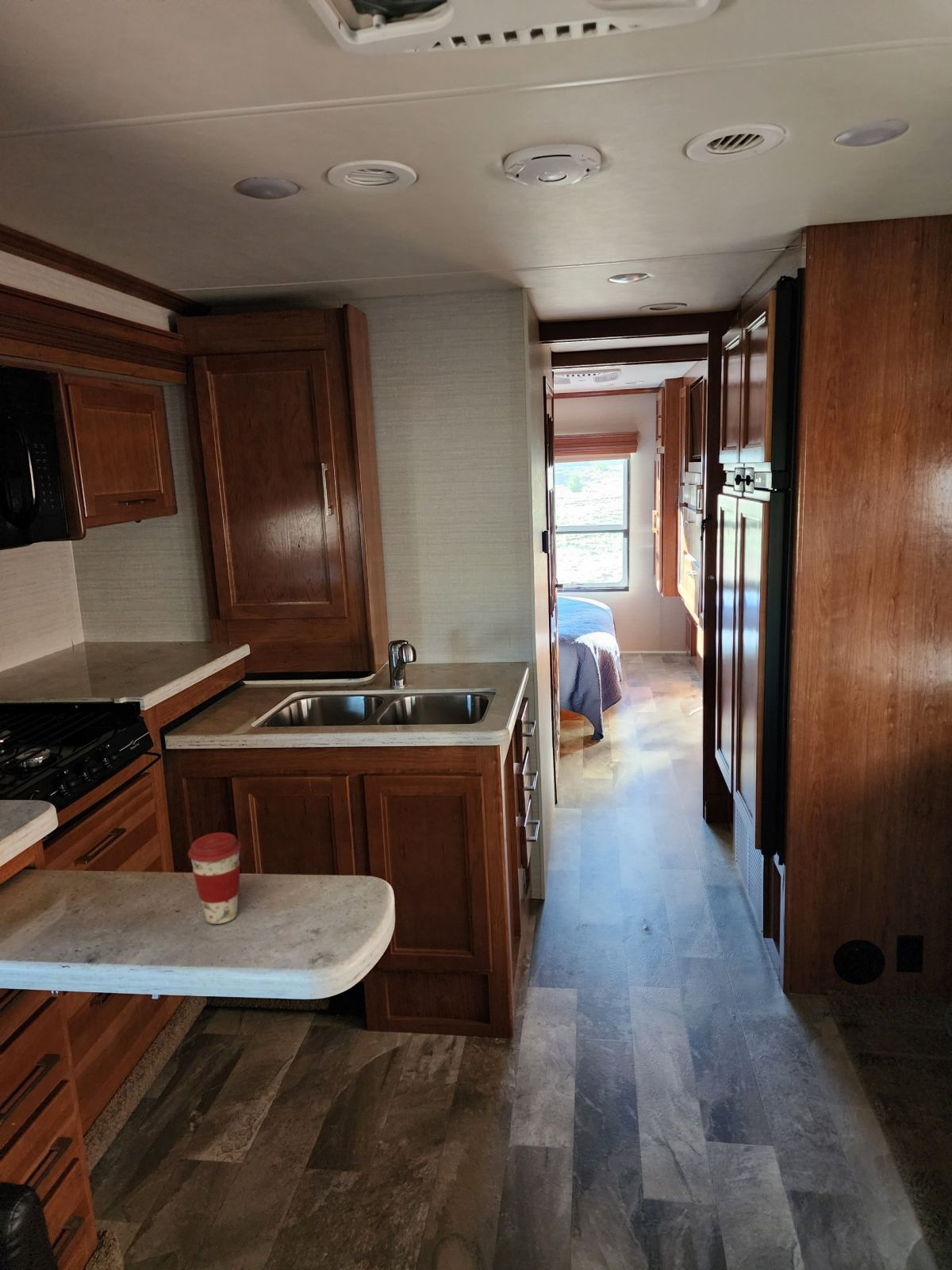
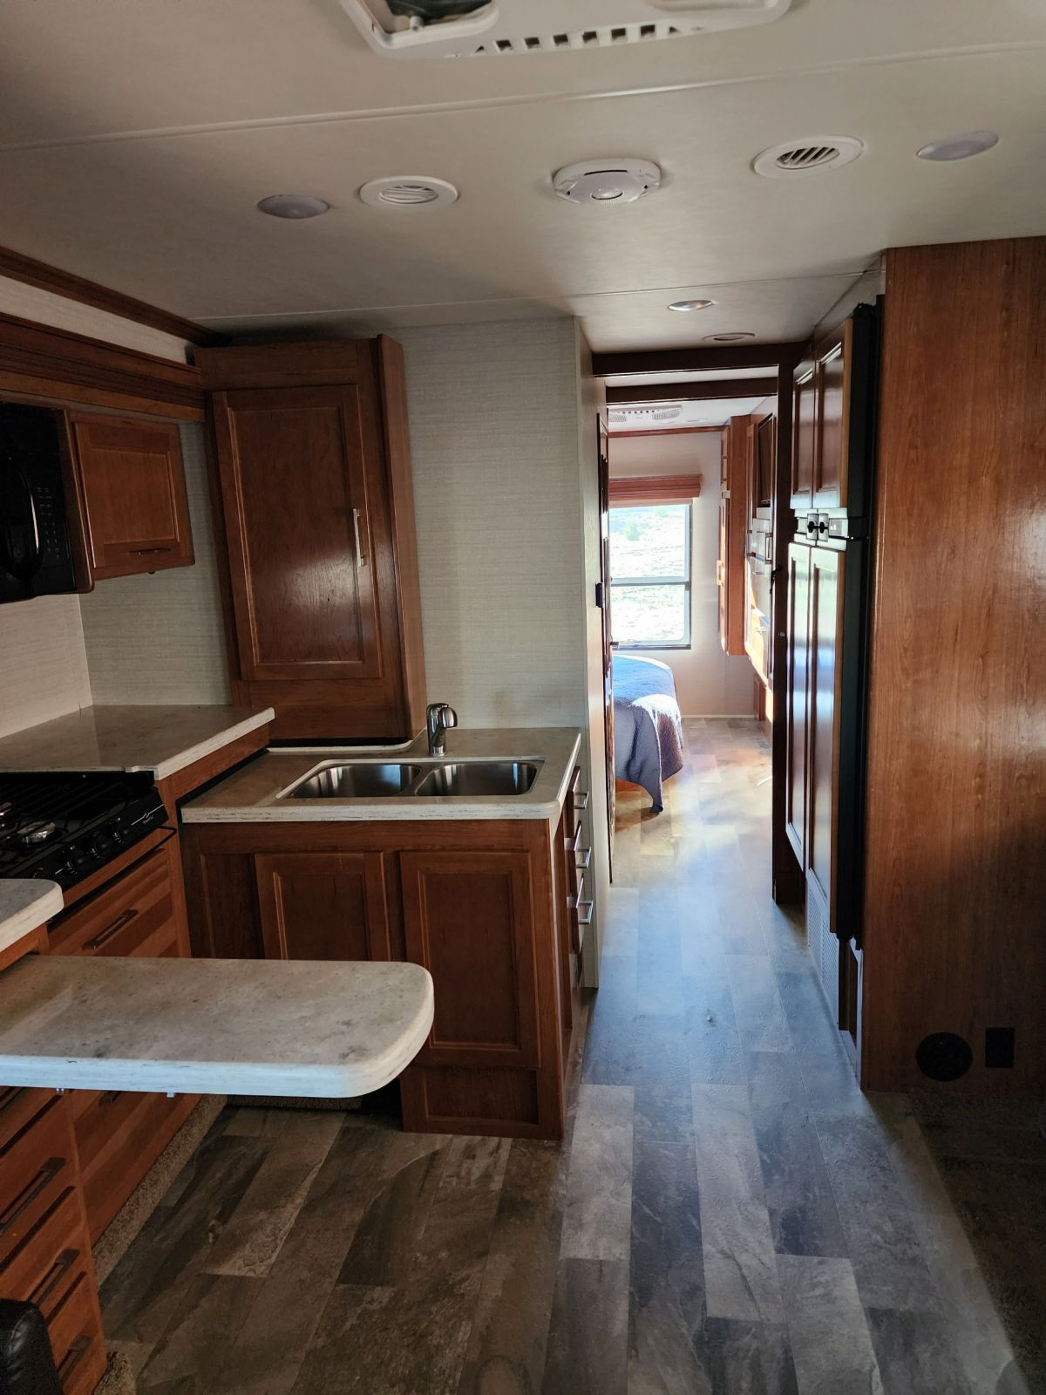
- coffee cup (217, 879)
